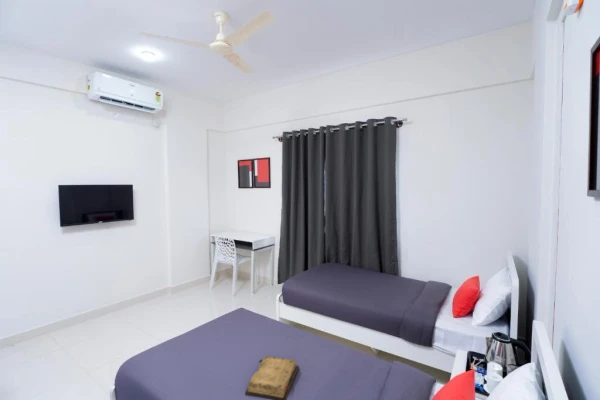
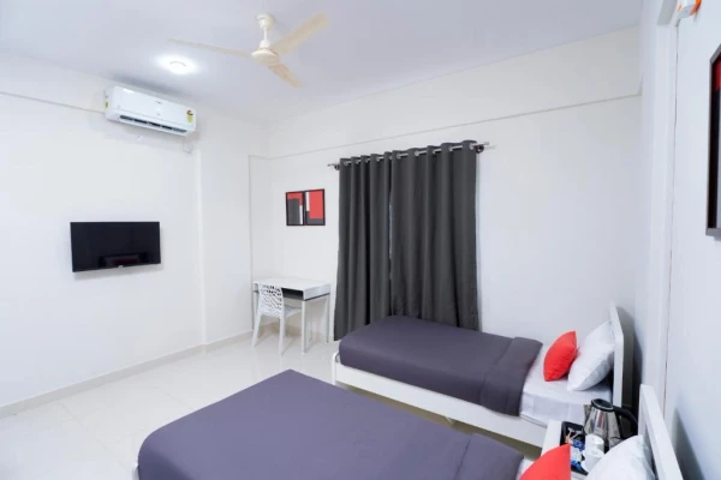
- diary (272, 375)
